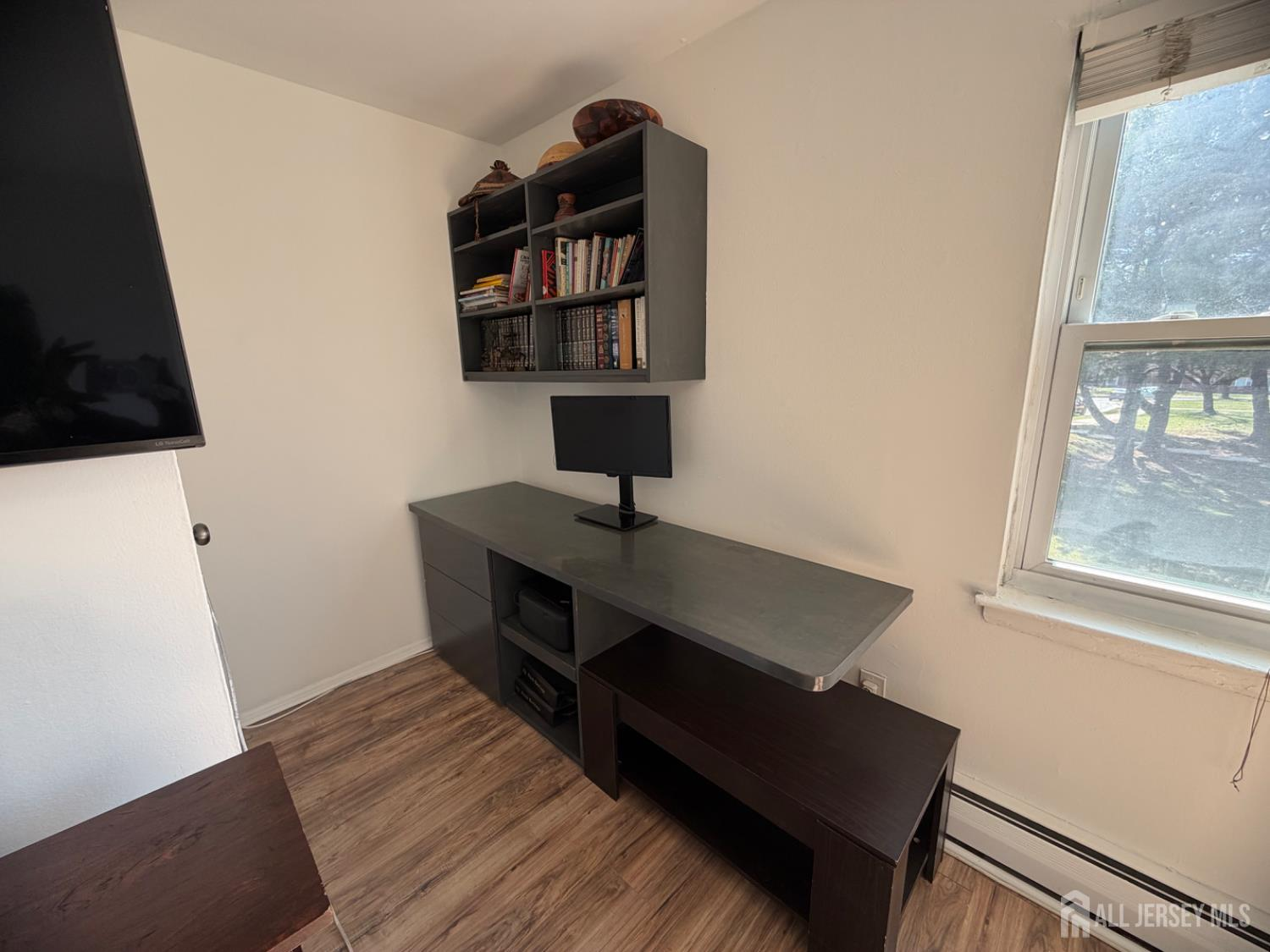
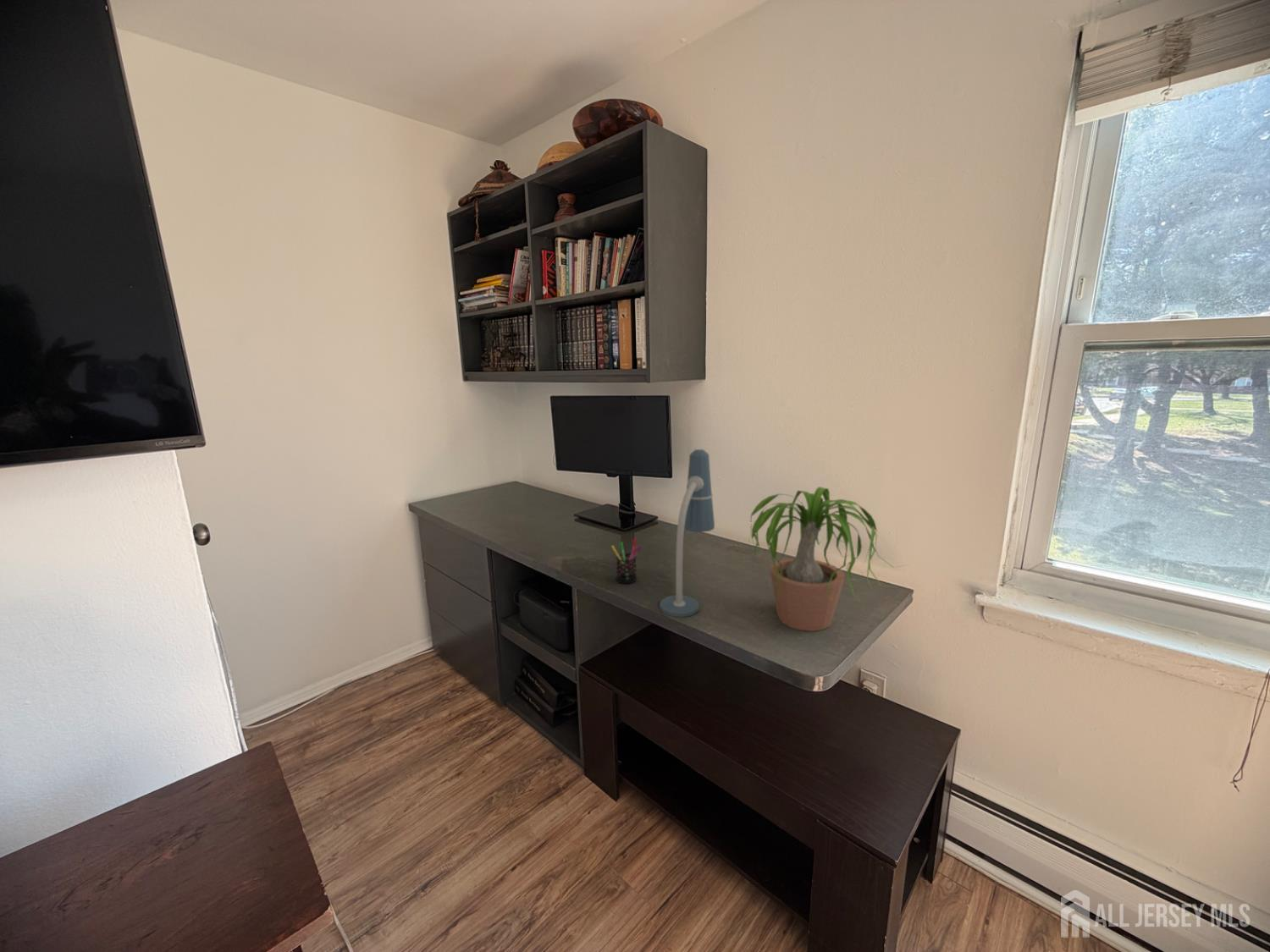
+ pen holder (626, 559)
+ potted plant (824, 555)
+ desk lamp (688, 527)
